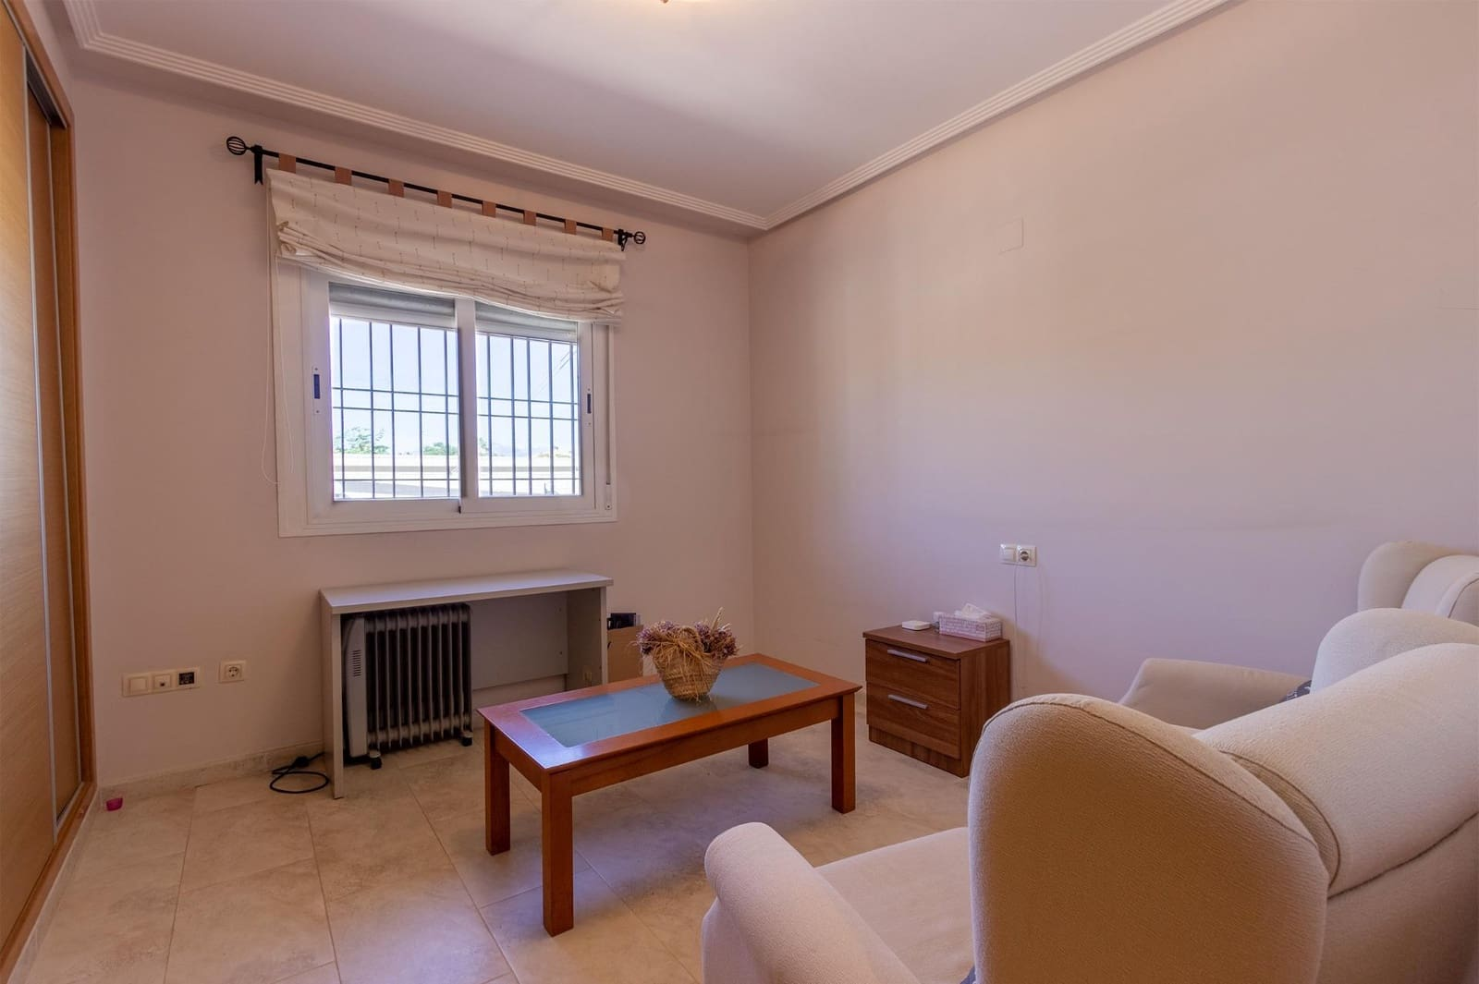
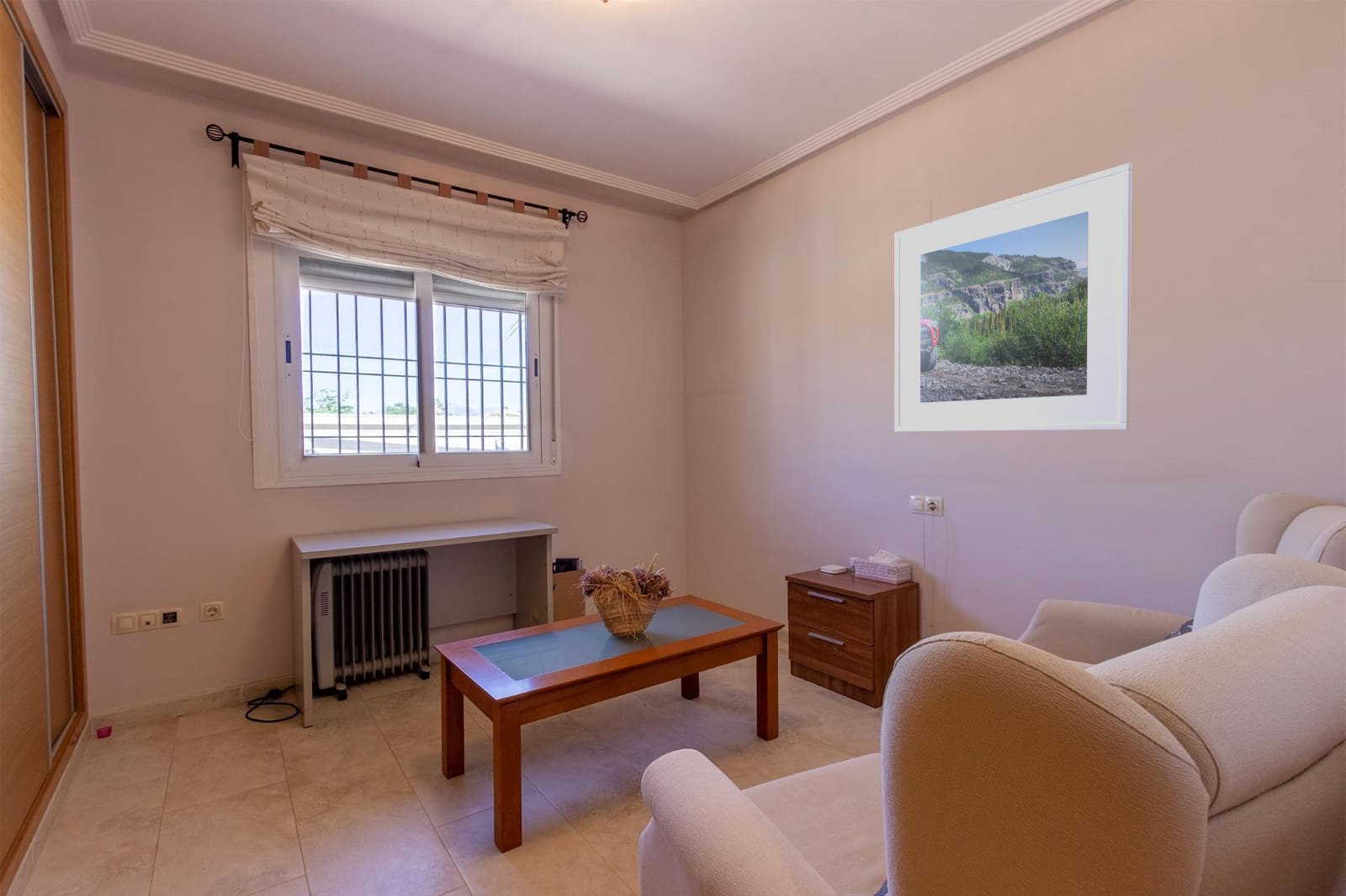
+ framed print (995, 317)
